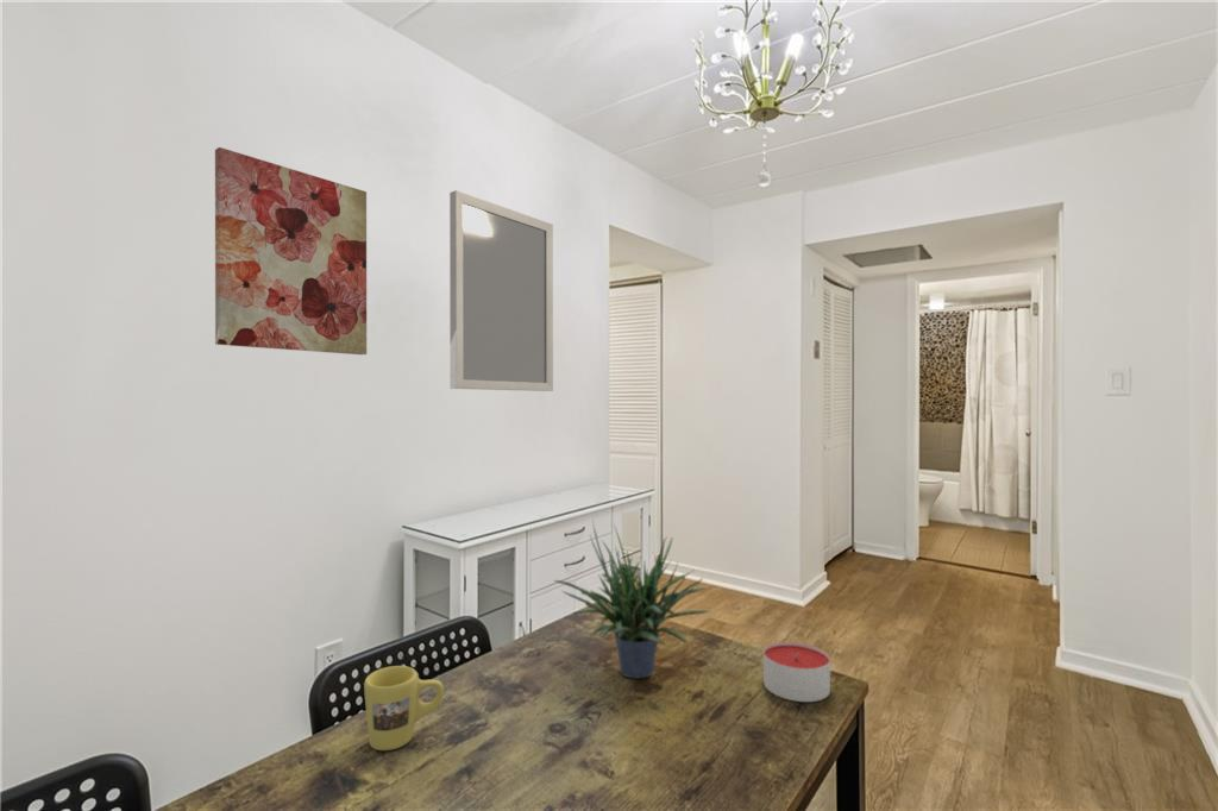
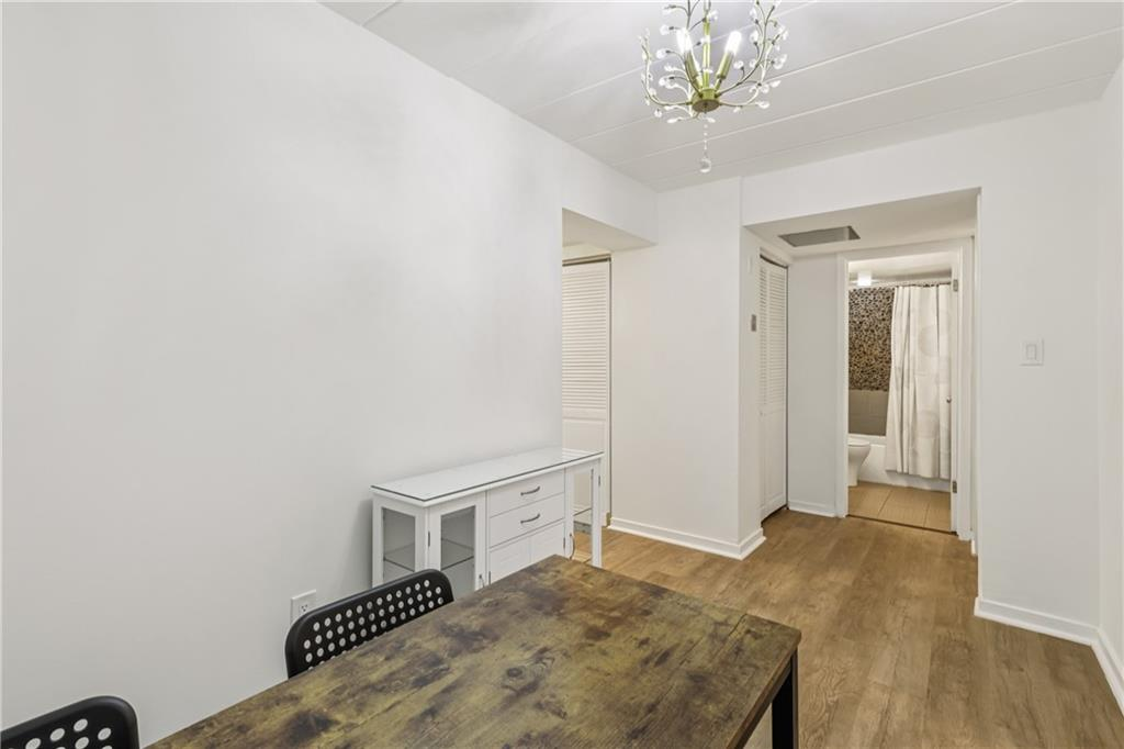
- mug (404, 705)
- candle (796, 668)
- home mirror (504, 300)
- potted plant (629, 590)
- wall art (297, 260)
